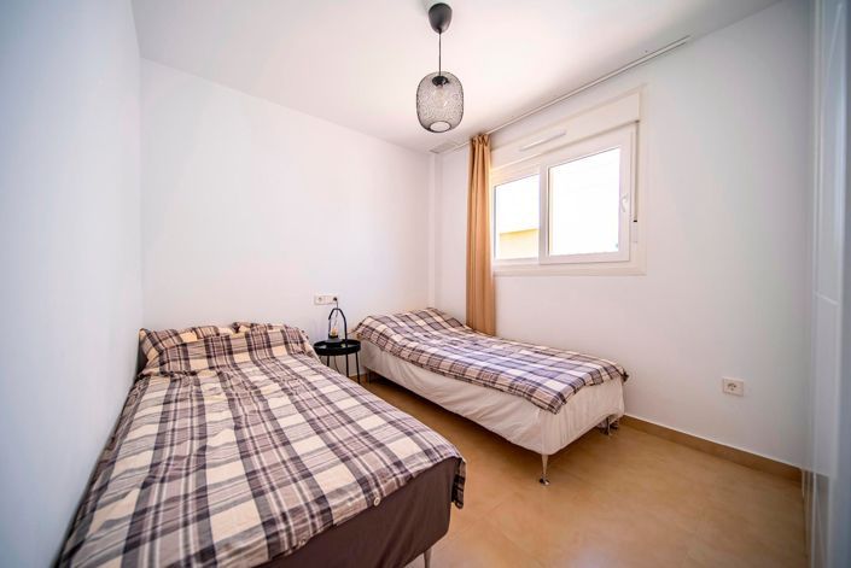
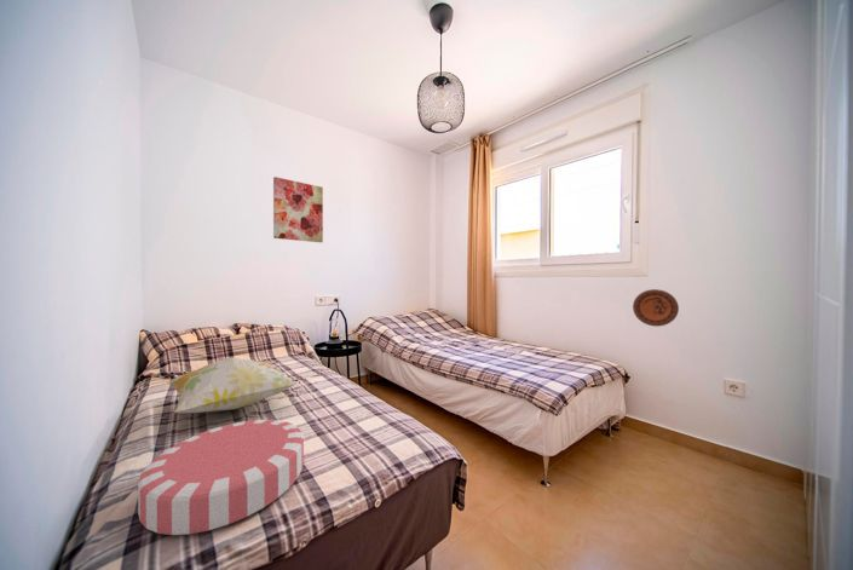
+ decorative plate (655, 307)
+ cushion (231, 464)
+ decorative pillow (232, 382)
+ wall art (299, 211)
